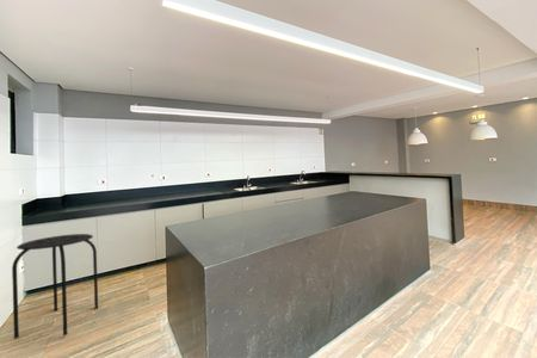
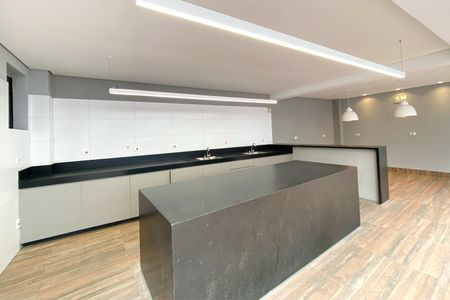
- stool (56, 280)
